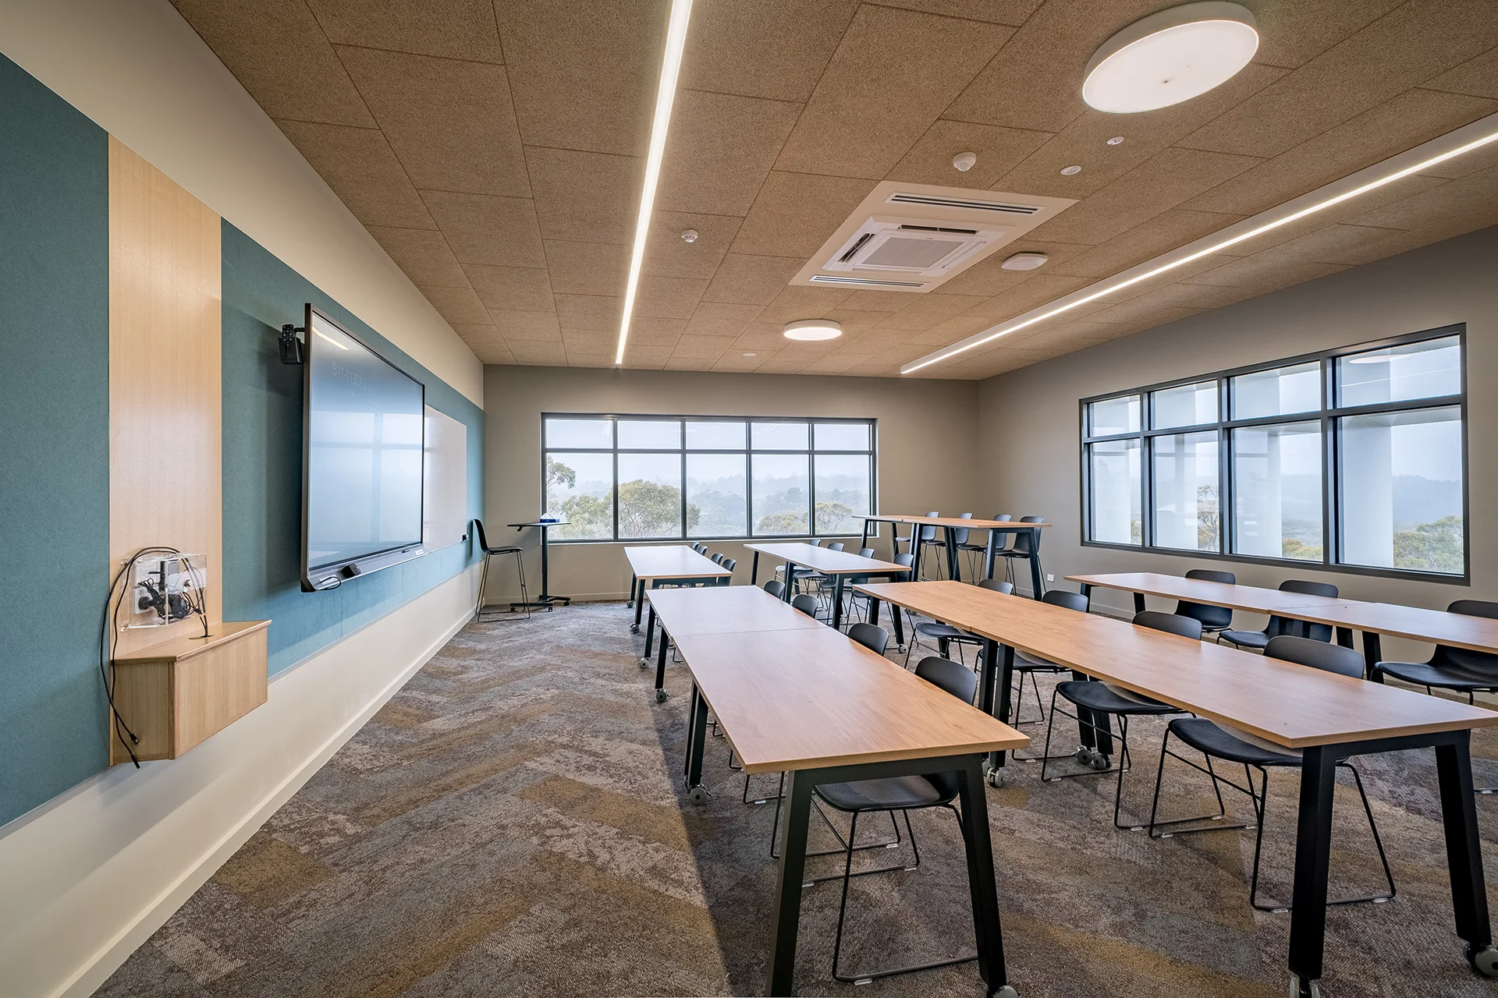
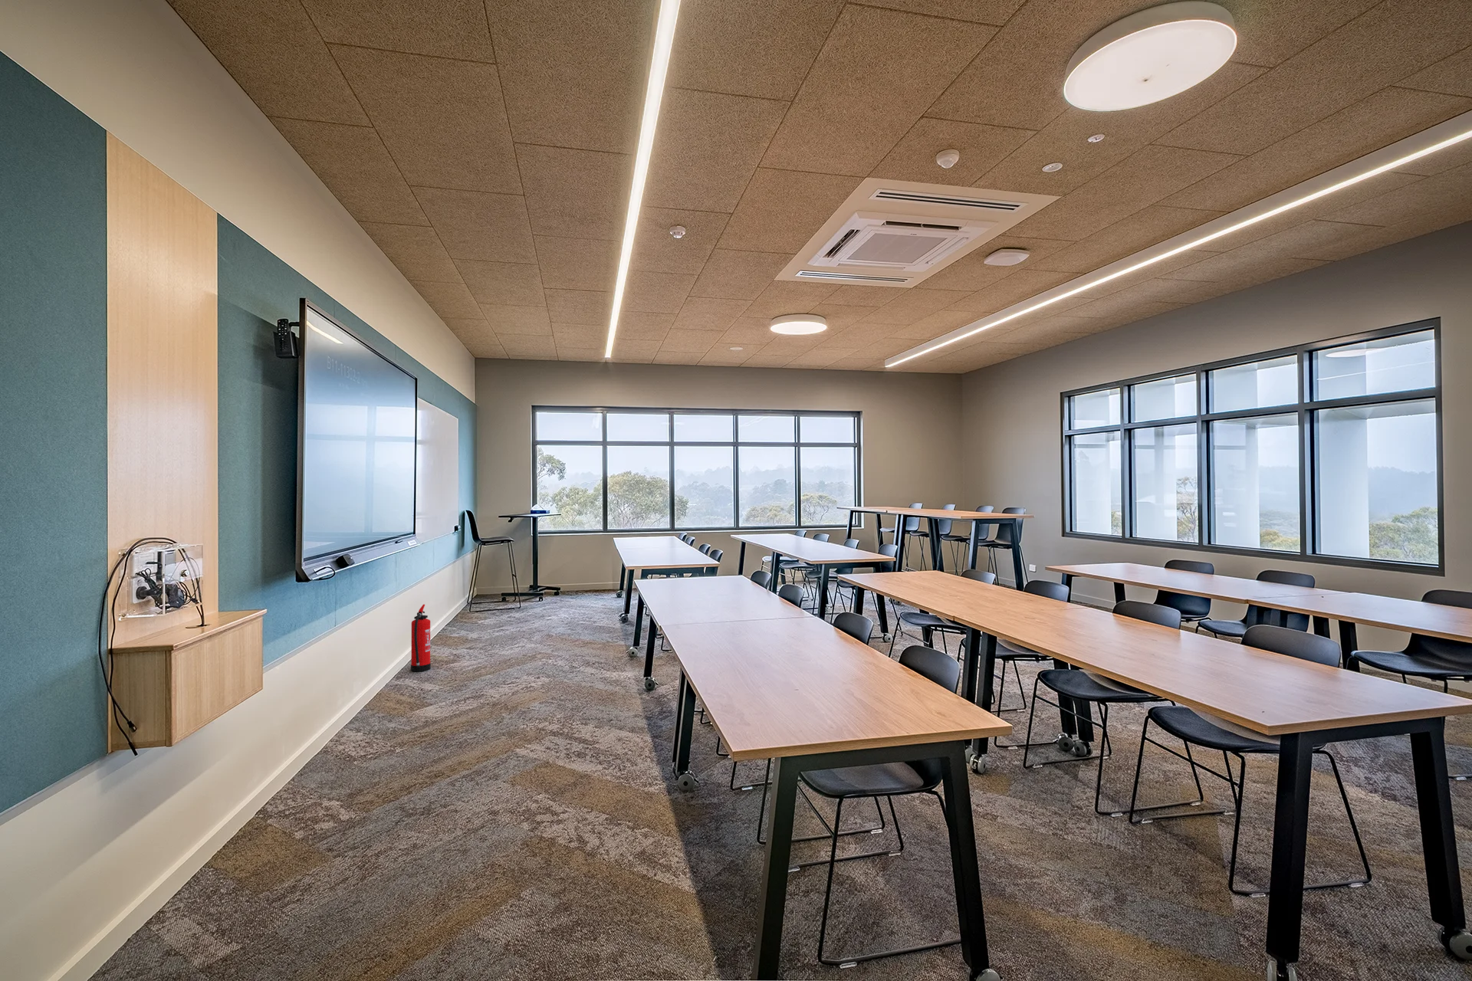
+ fire extinguisher (419, 638)
